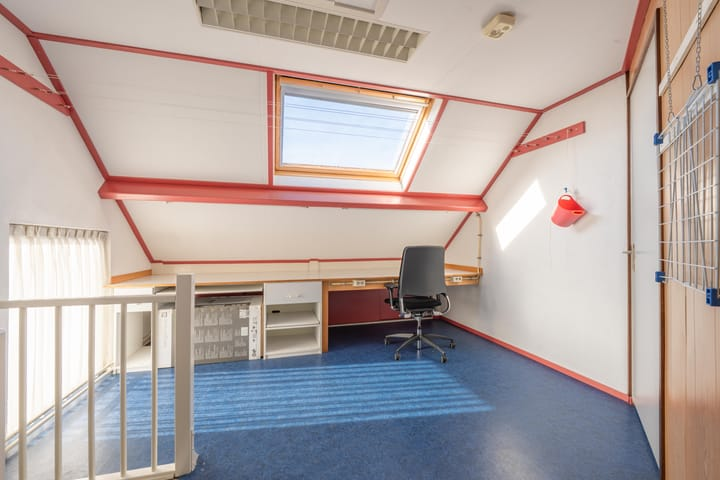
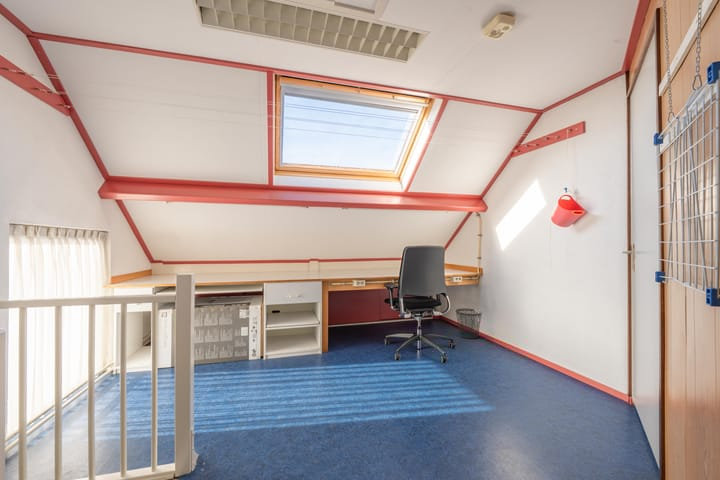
+ wastebasket (468, 323)
